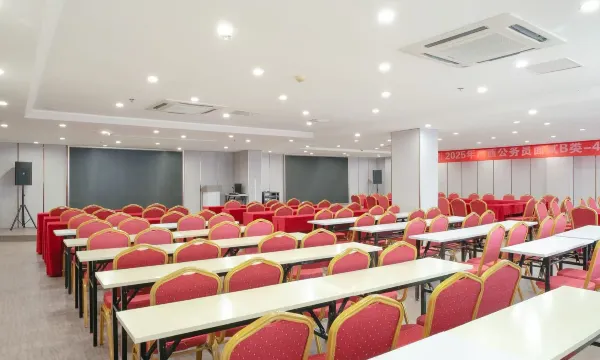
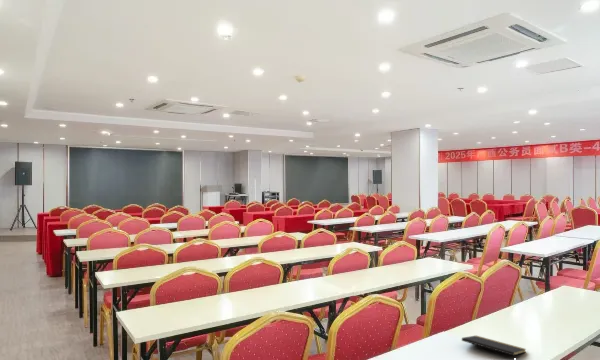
+ notepad (493, 344)
